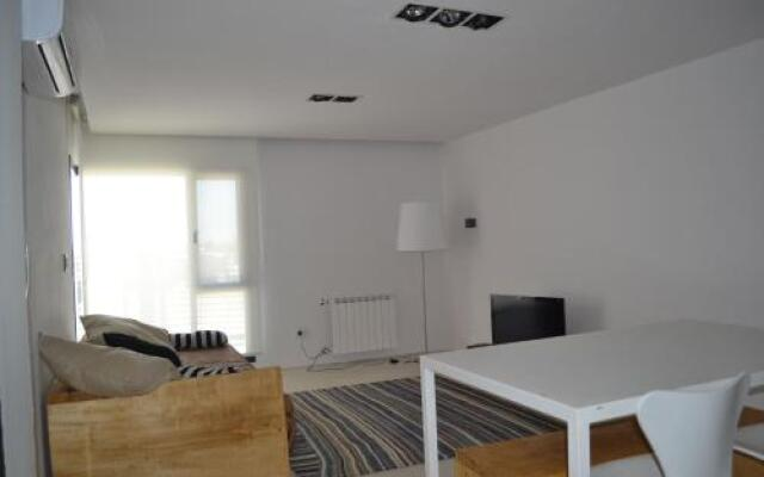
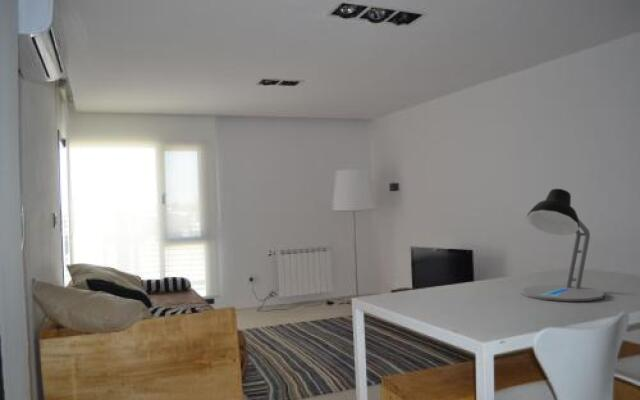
+ desk lamp (561, 235)
